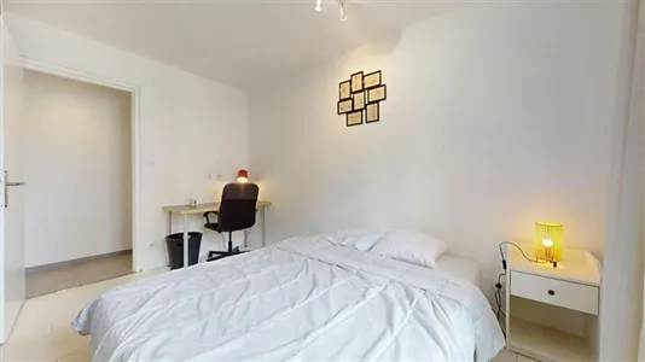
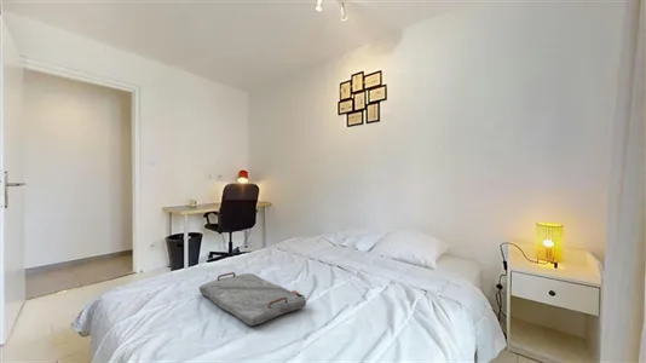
+ serving tray (255, 290)
